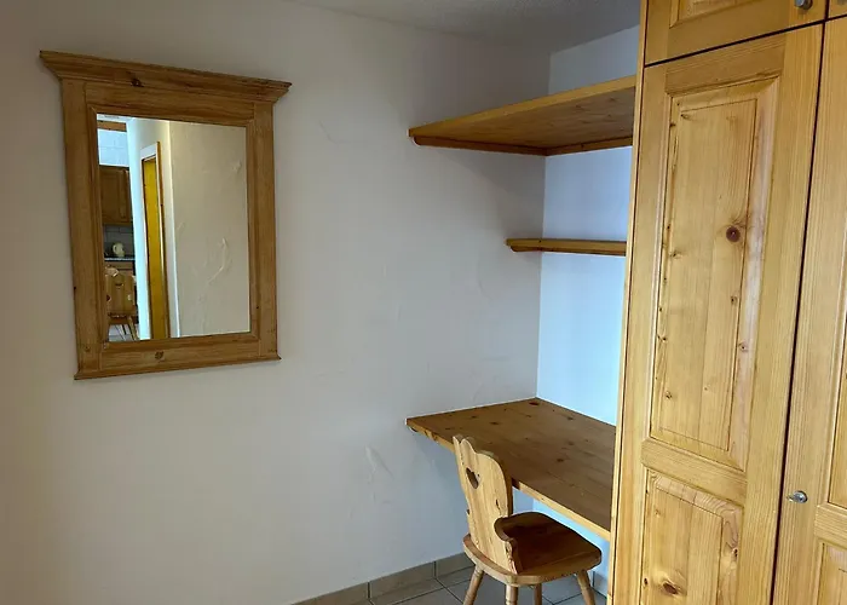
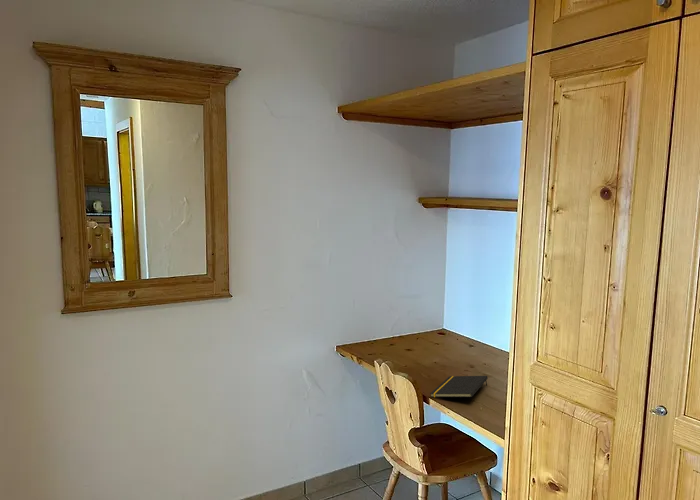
+ notepad (459, 386)
